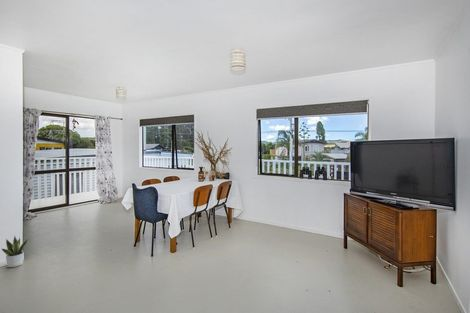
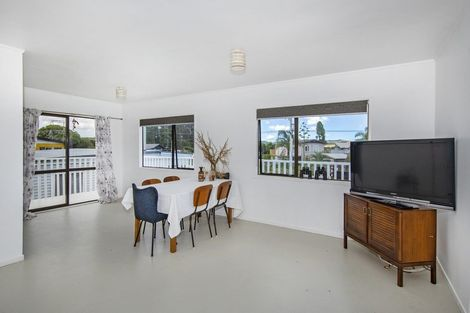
- potted plant (15, 249)
